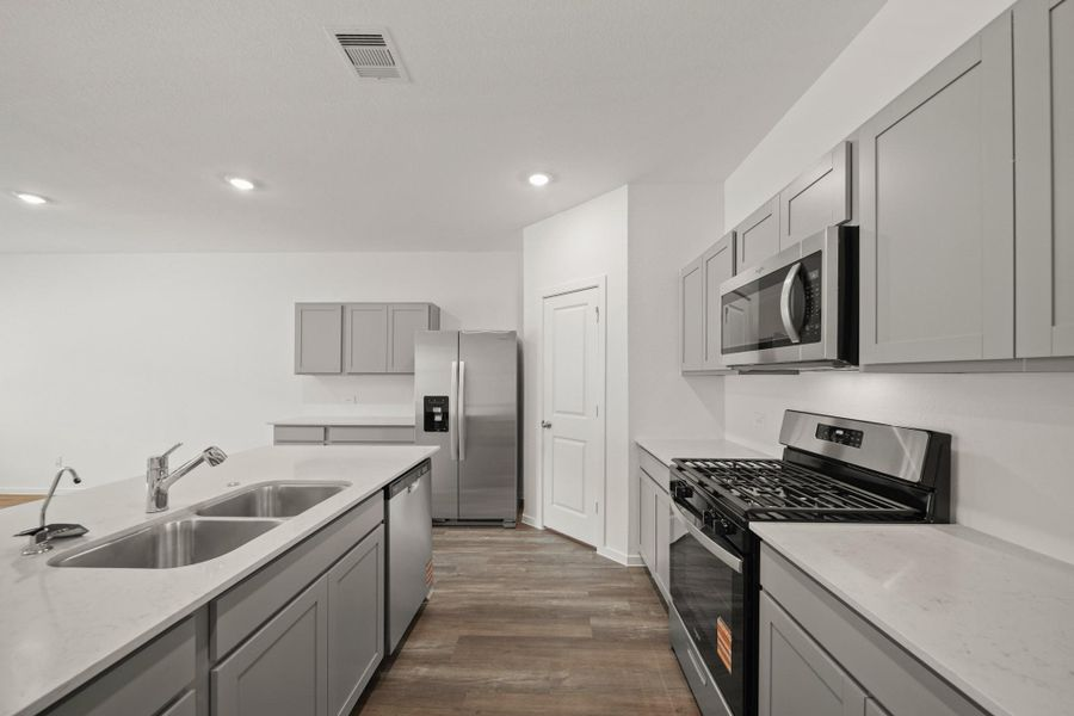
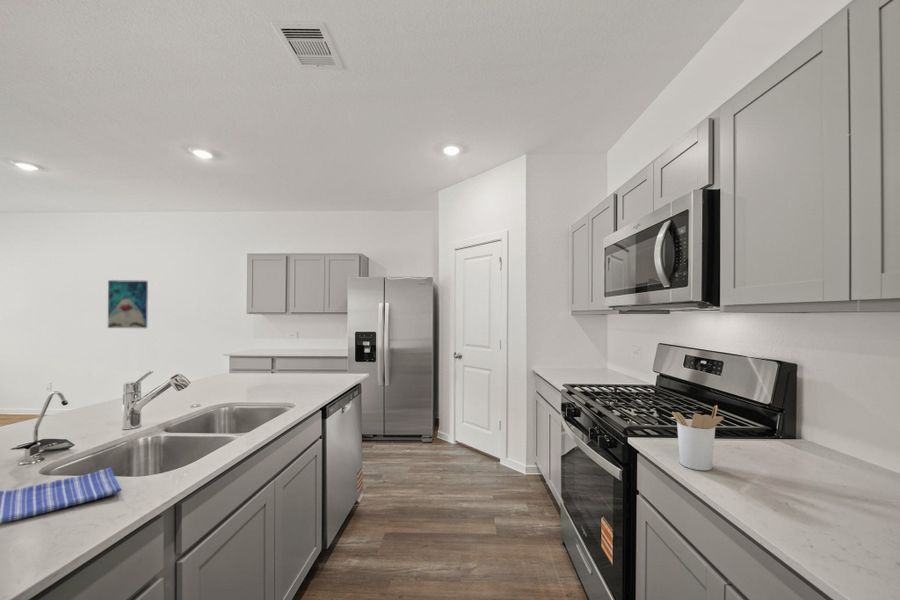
+ dish towel (53, 493)
+ wall art (127, 304)
+ utensil holder (699, 437)
